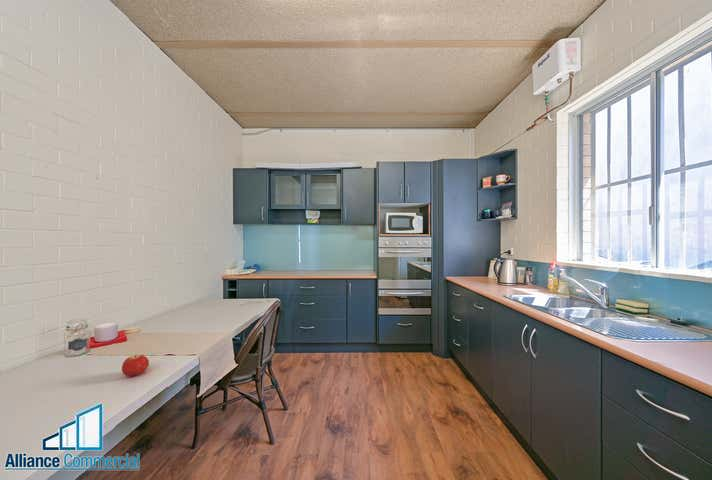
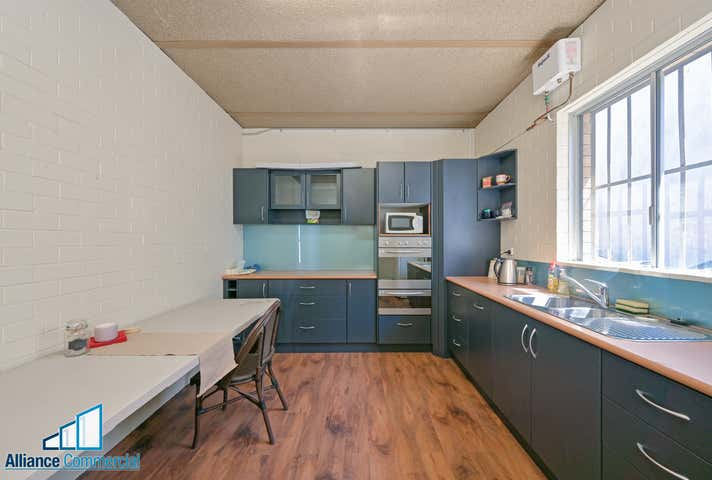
- fruit (135, 364)
